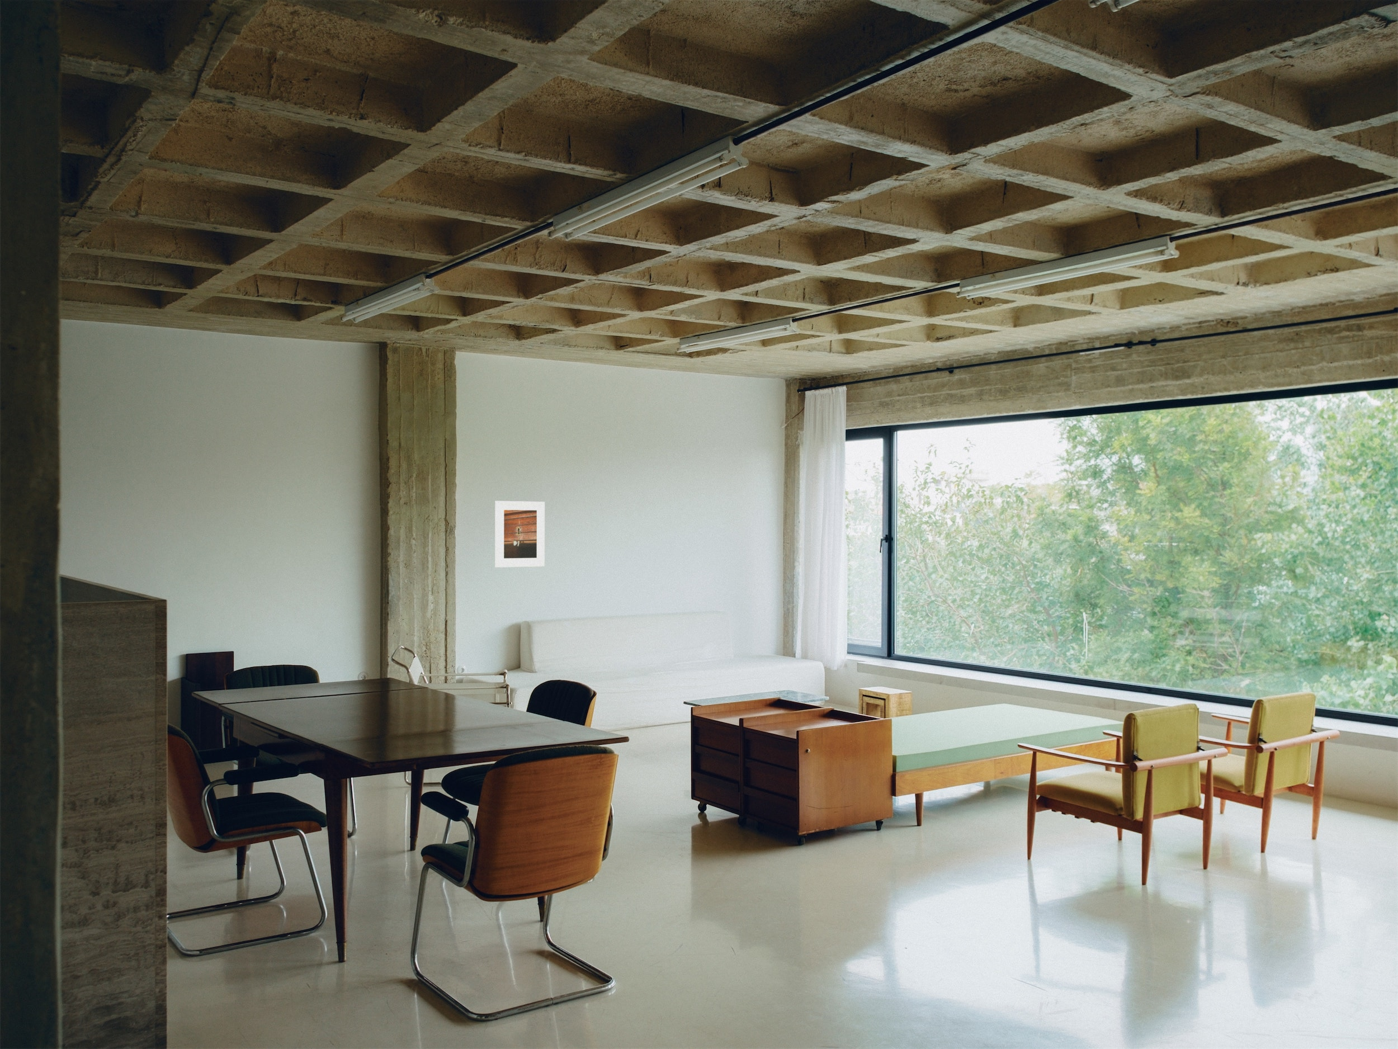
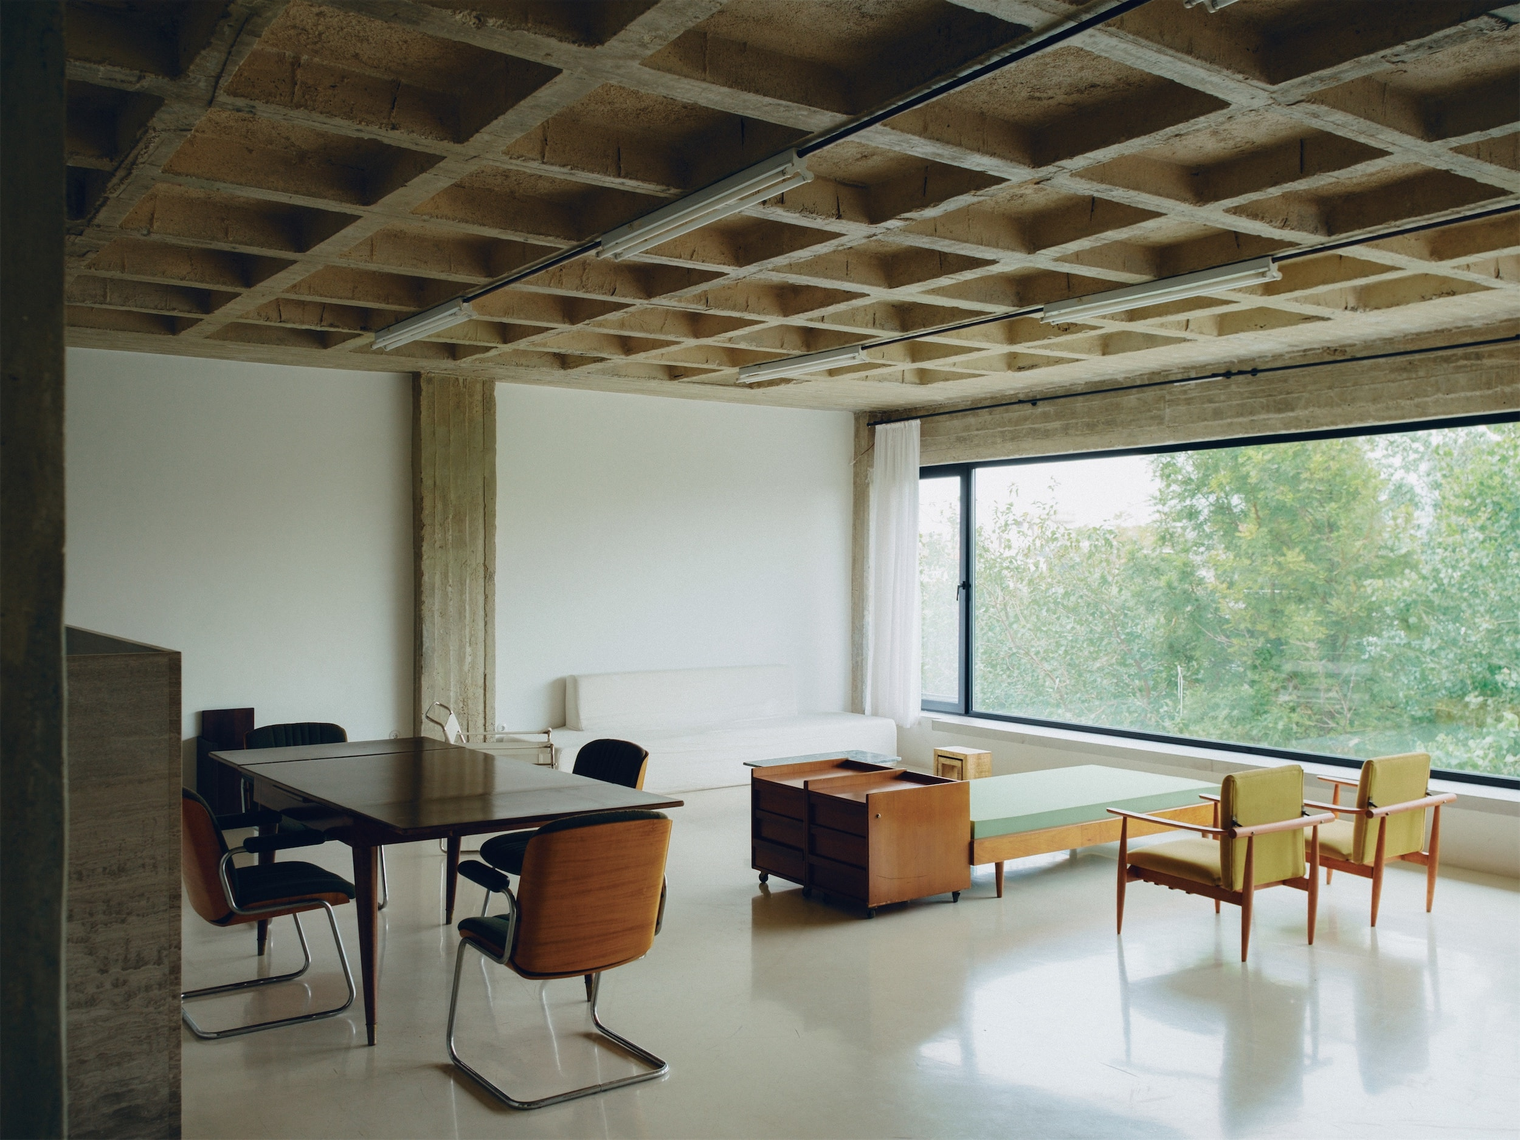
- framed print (520, 534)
